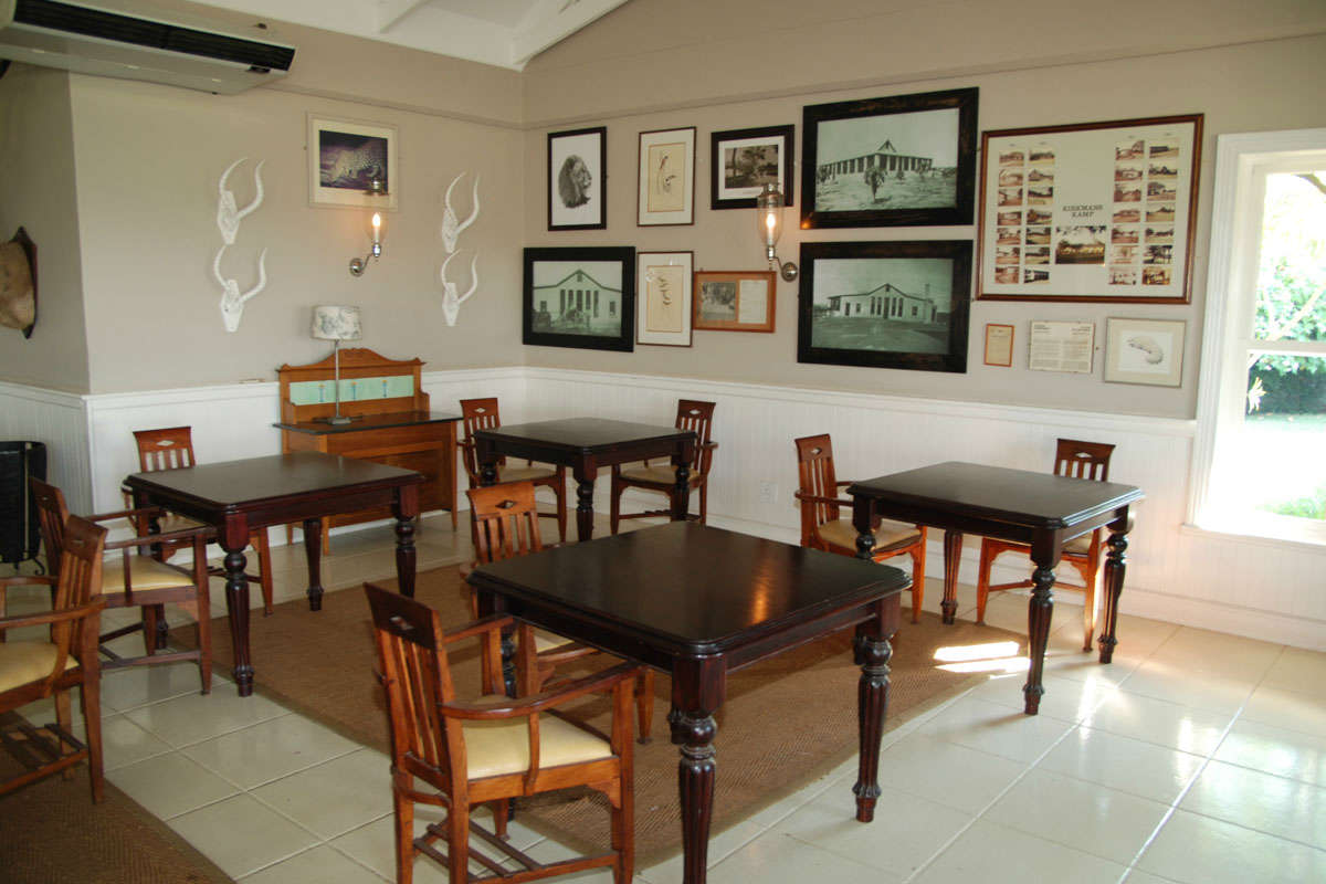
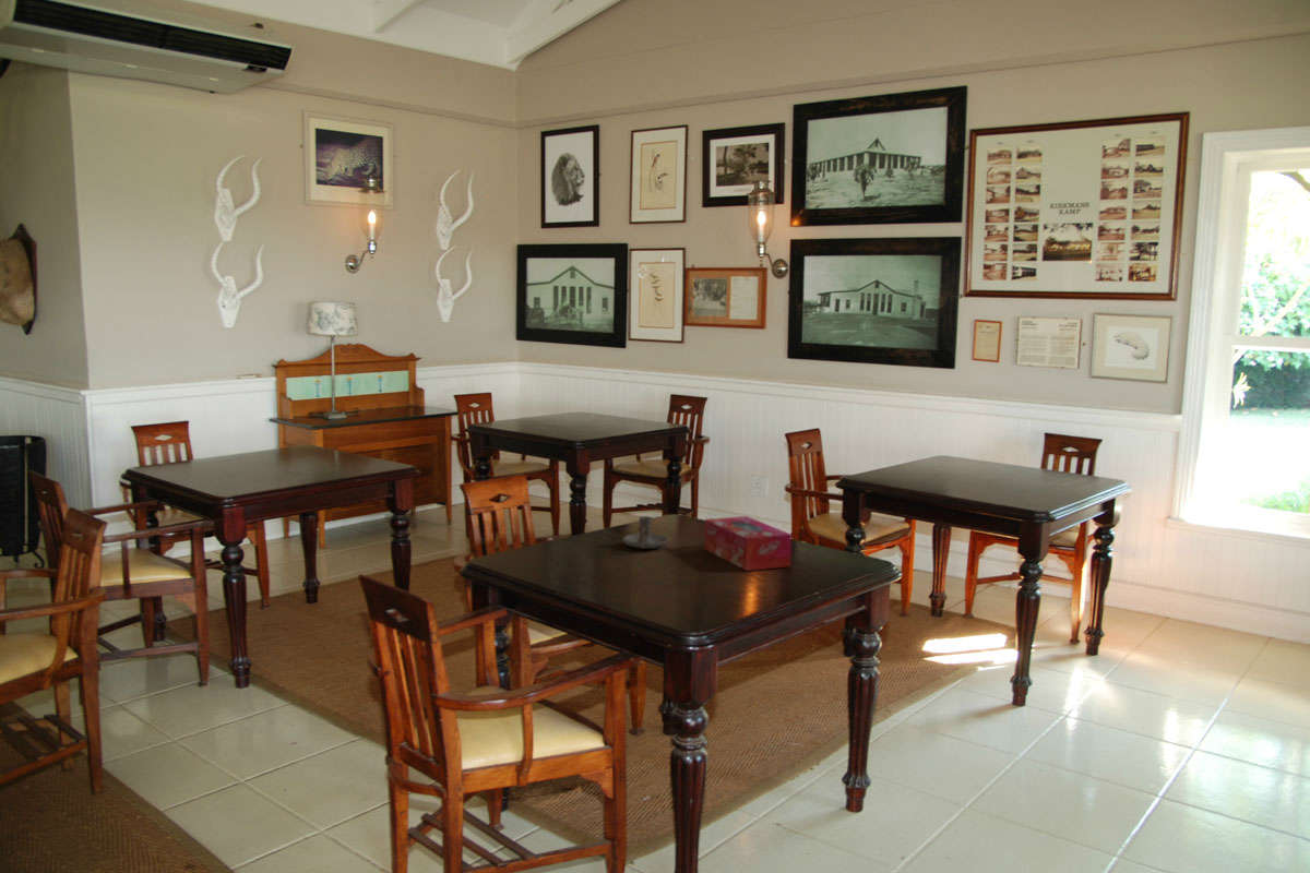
+ tissue box (746, 541)
+ candle holder (644, 533)
